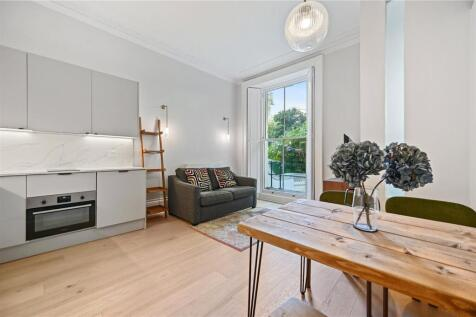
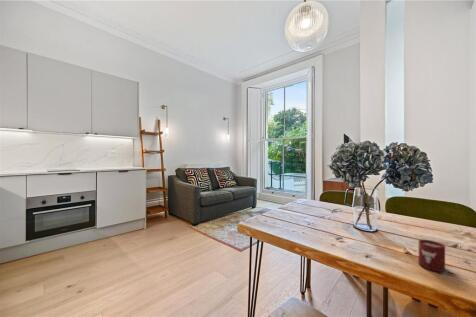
+ cup (431, 253)
